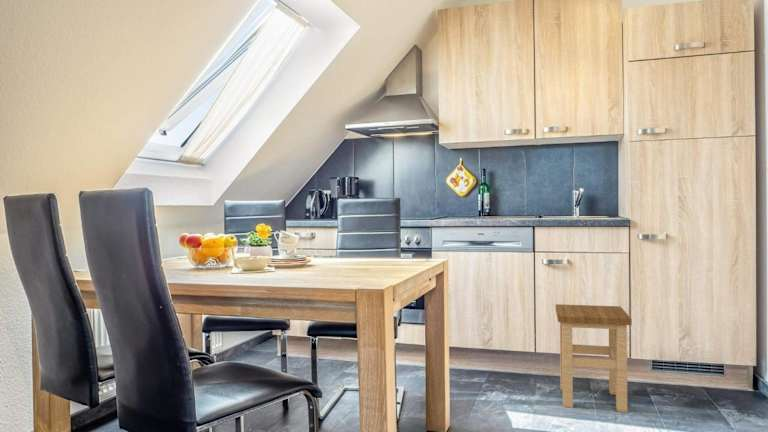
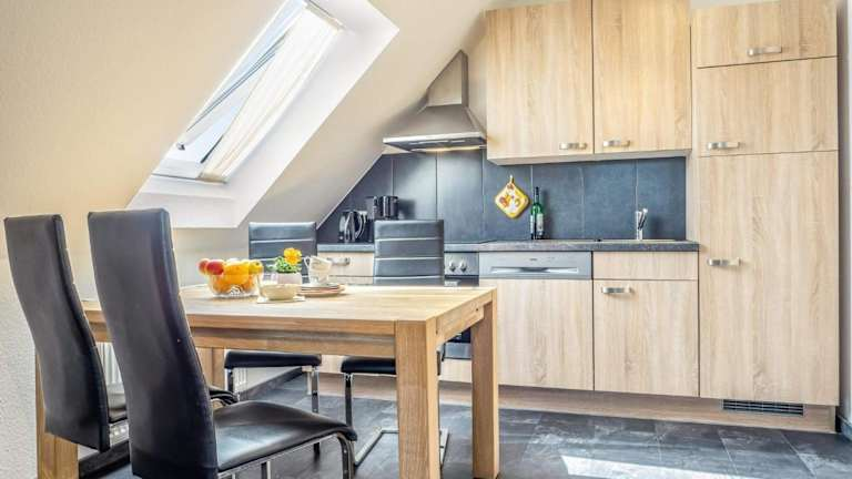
- stool (591, 353)
